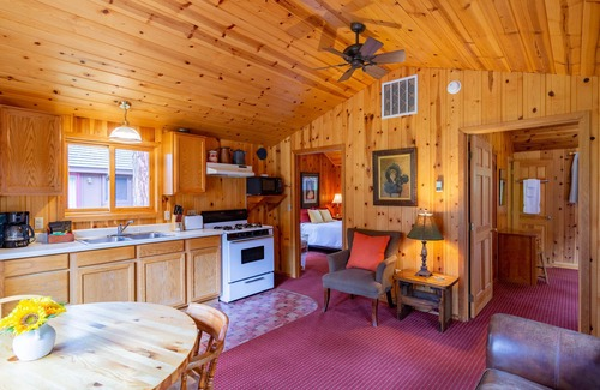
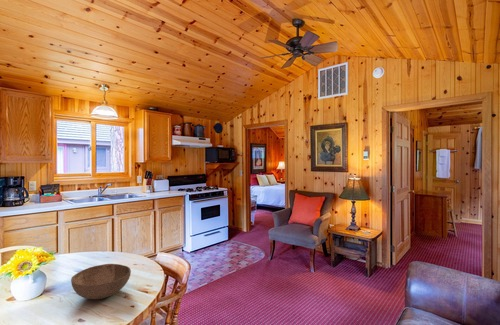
+ bowl (102, 283)
